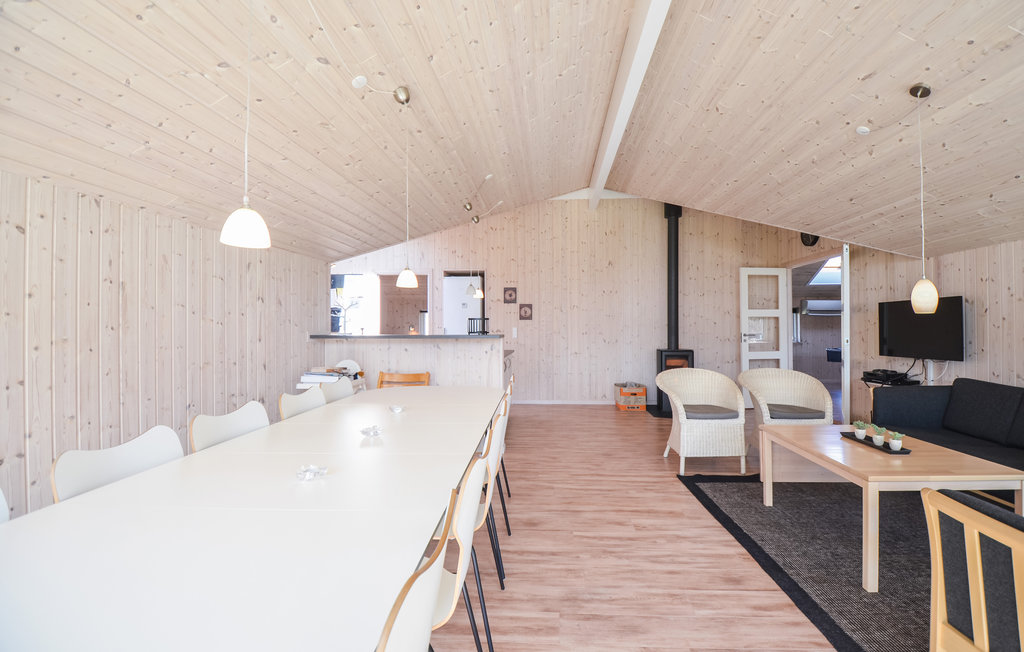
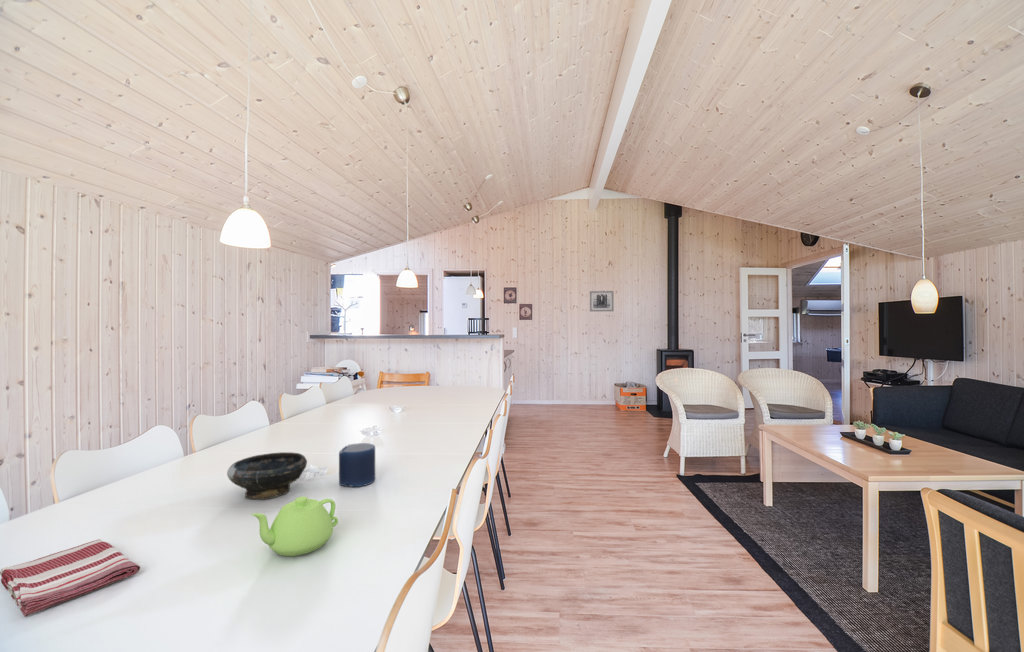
+ bowl (268, 476)
+ wall art (601, 301)
+ candle (357, 464)
+ teapot (297, 523)
+ dish towel (69, 570)
